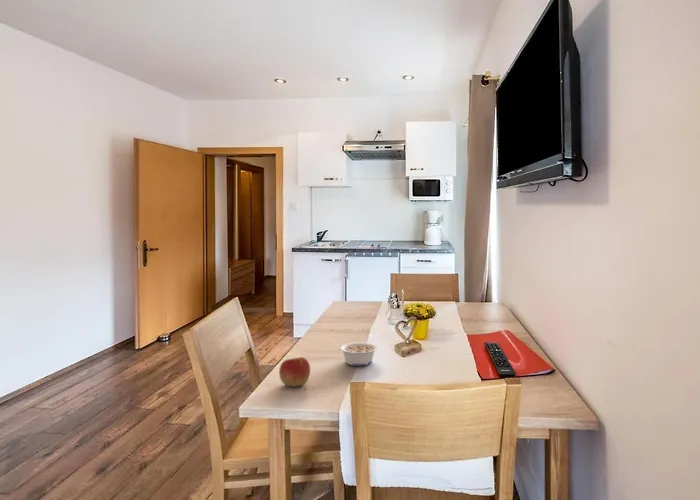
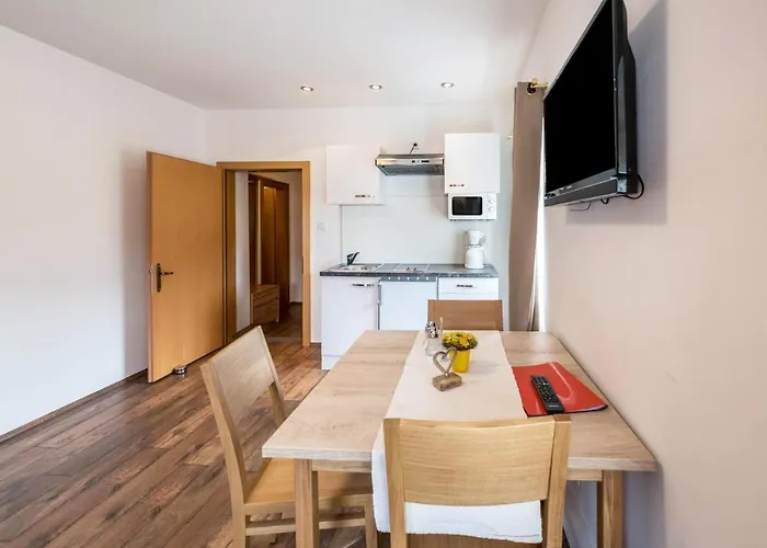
- legume (358, 353)
- apple (294, 370)
